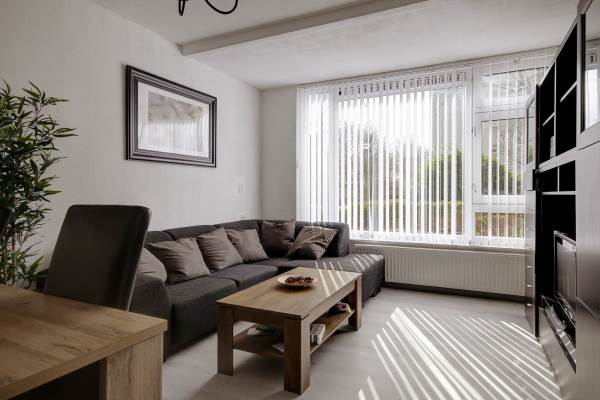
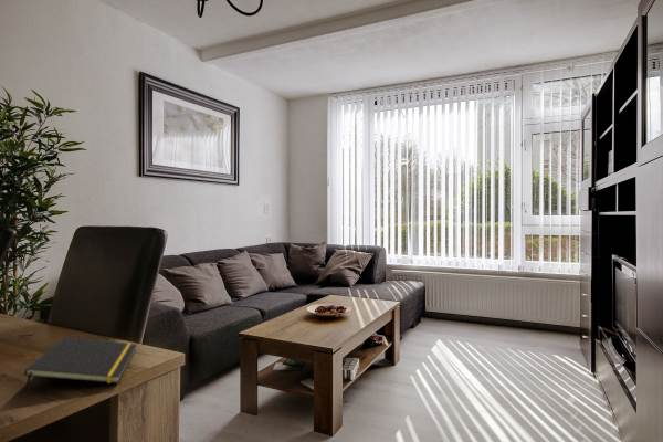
+ notepad (88, 357)
